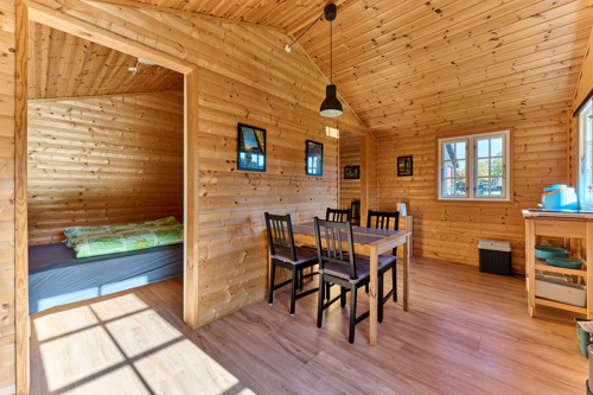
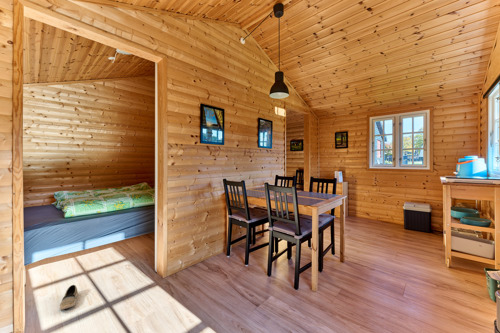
+ shoe (69, 296)
